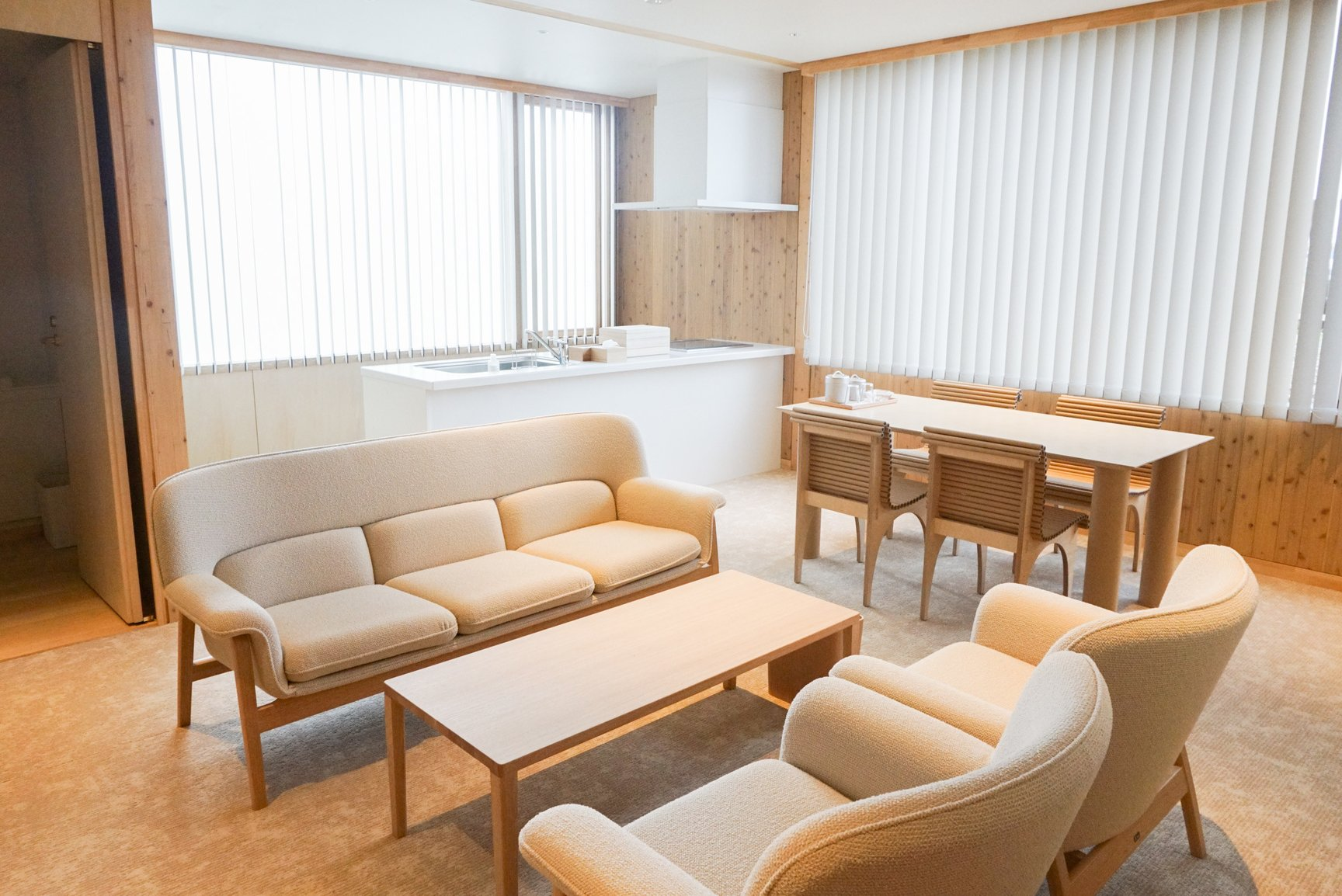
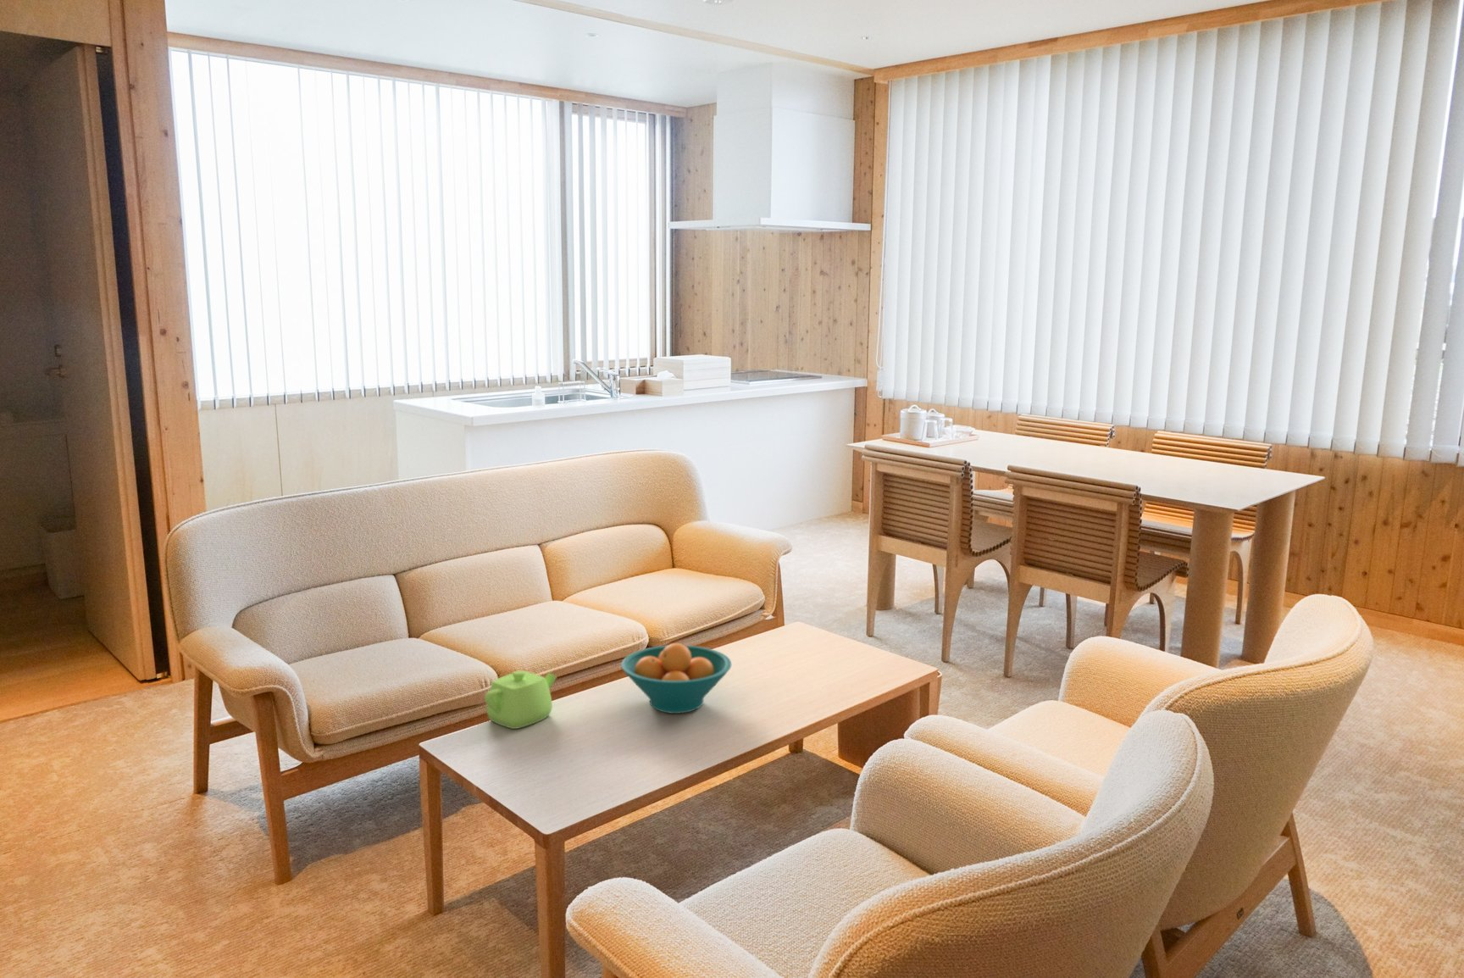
+ fruit bowl (676, 673)
+ teapot (521, 693)
